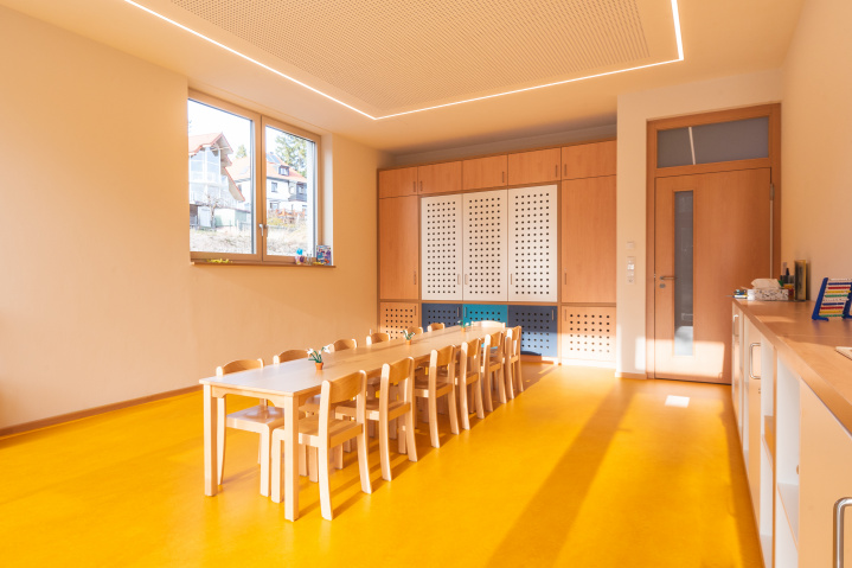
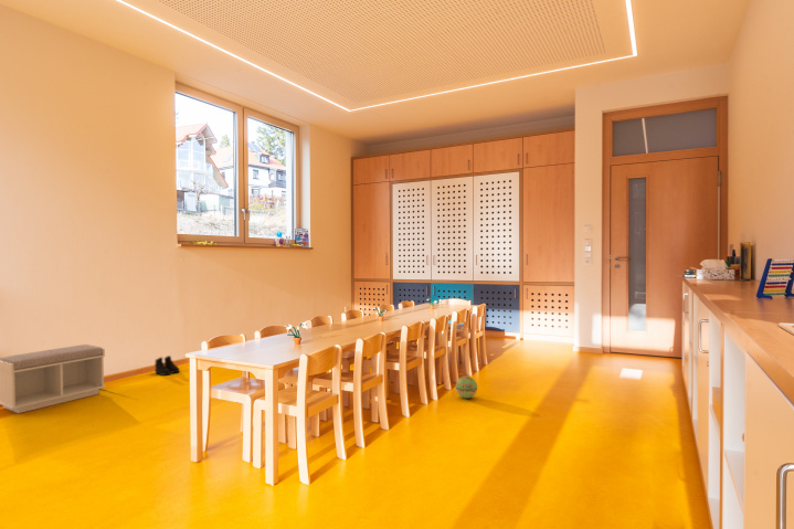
+ bench (53, 375)
+ boots (167, 364)
+ ball (466, 387)
